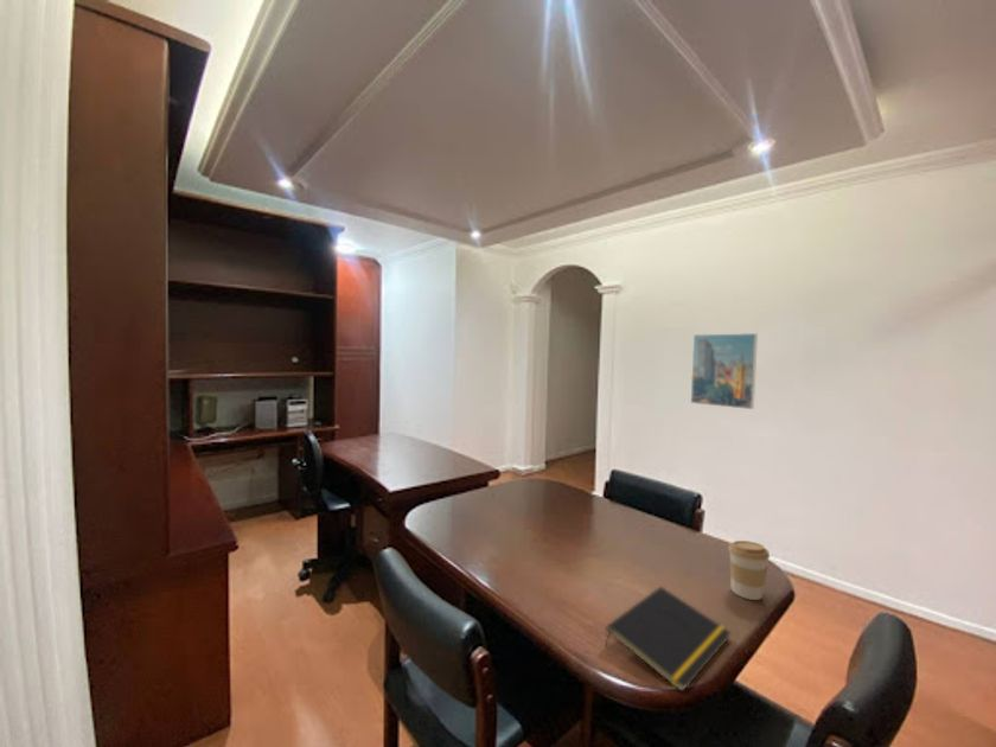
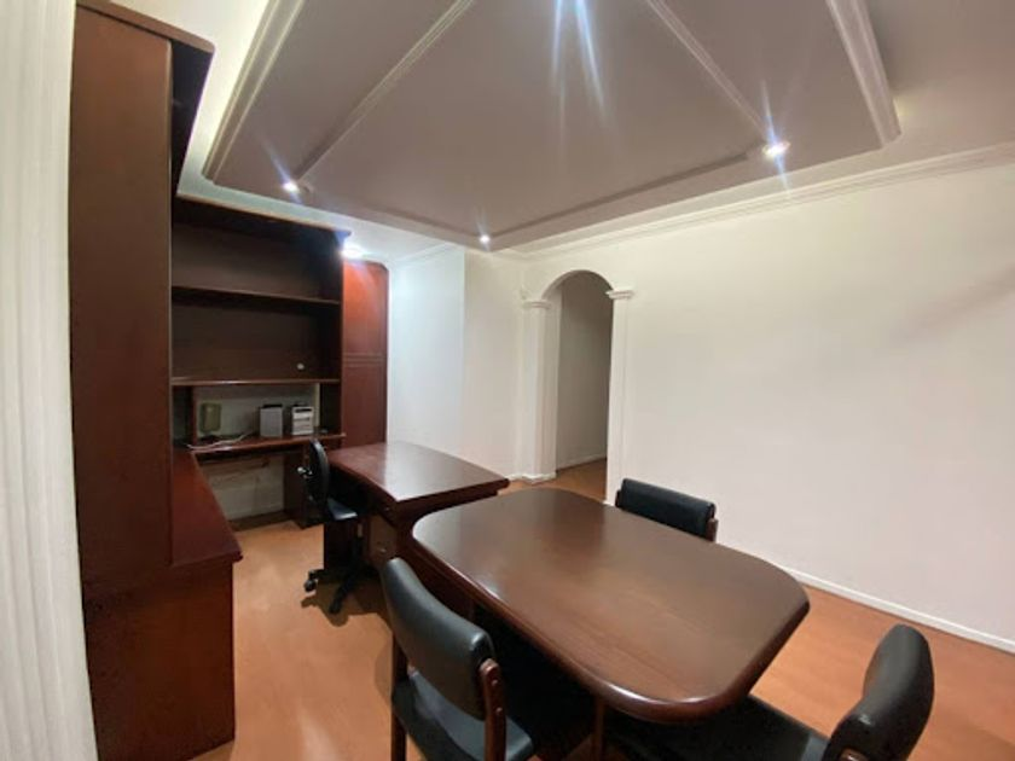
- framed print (722, 370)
- coffee cup (747, 567)
- notepad (669, 631)
